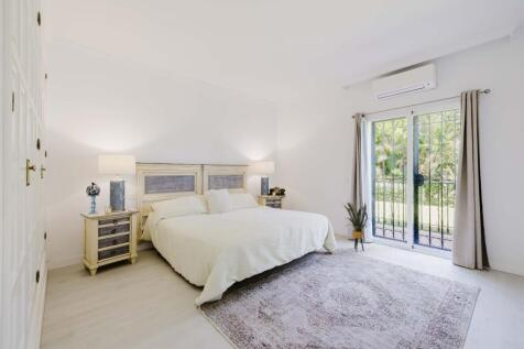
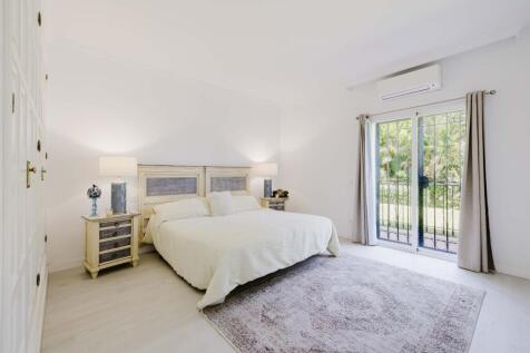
- house plant (354, 225)
